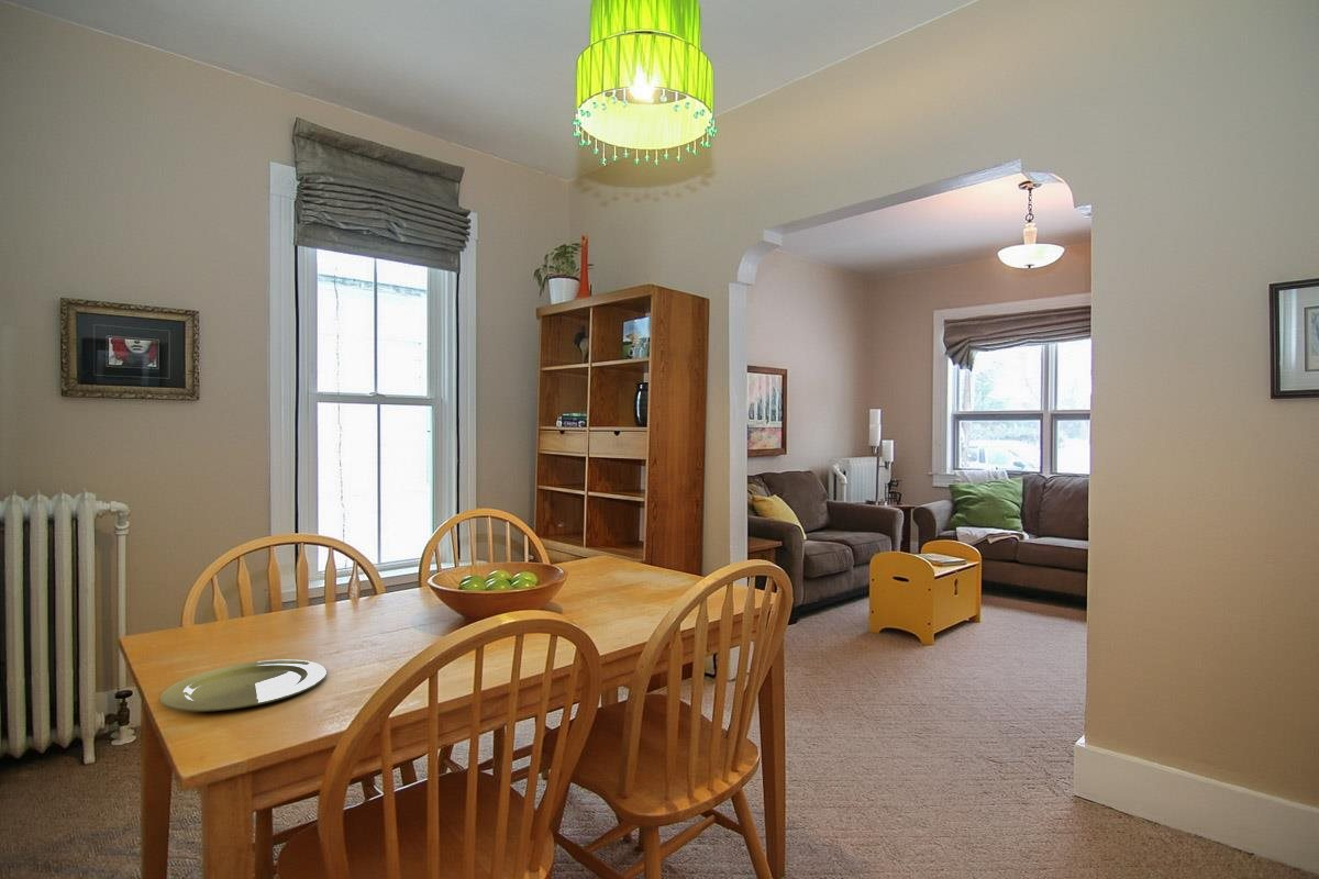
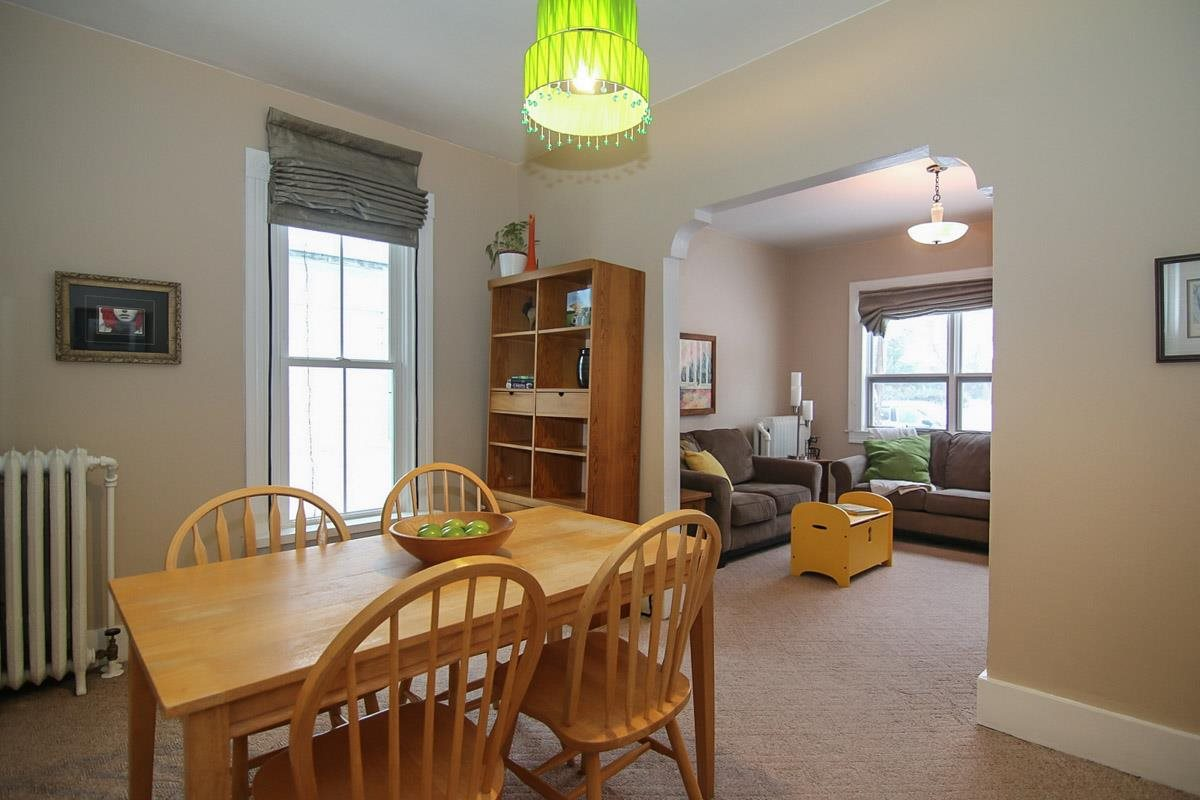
- plate (247, 683)
